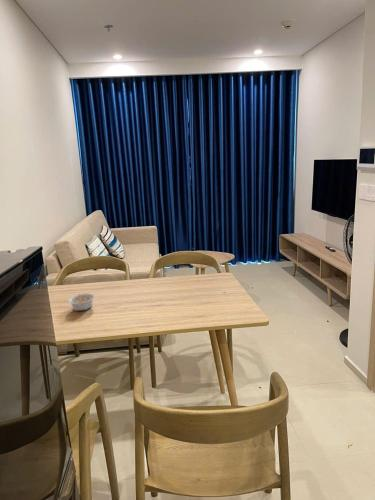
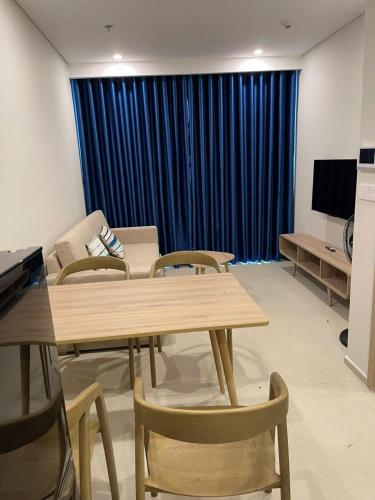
- legume (81, 302)
